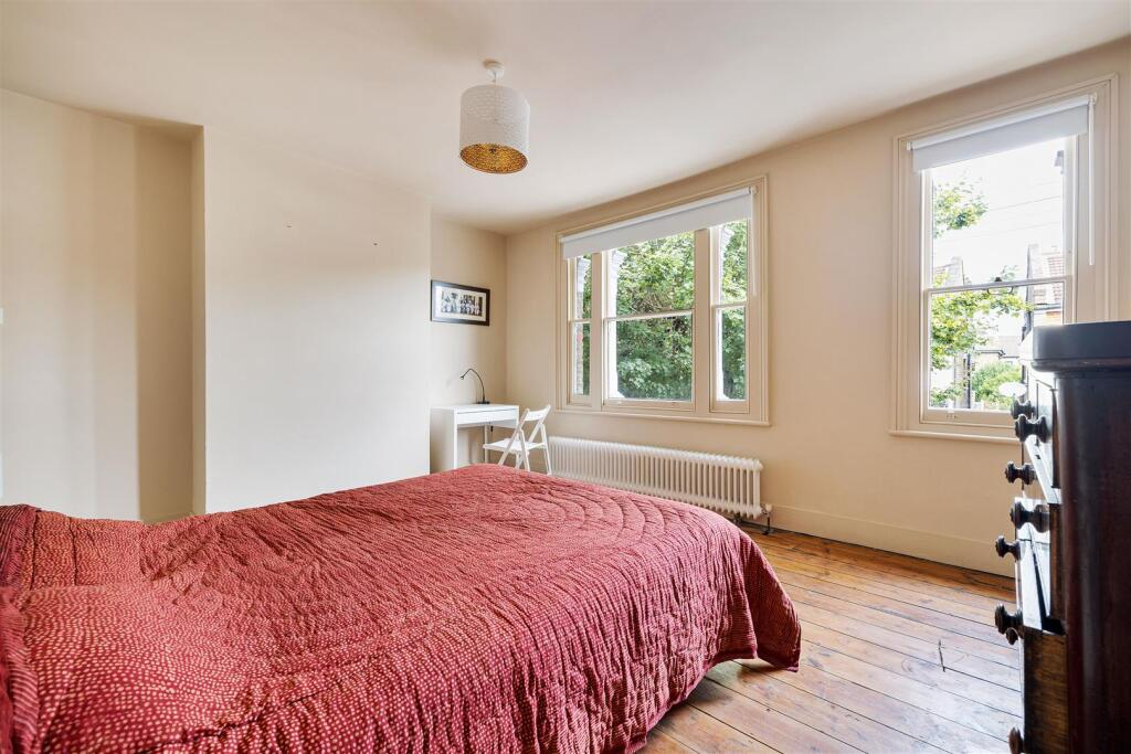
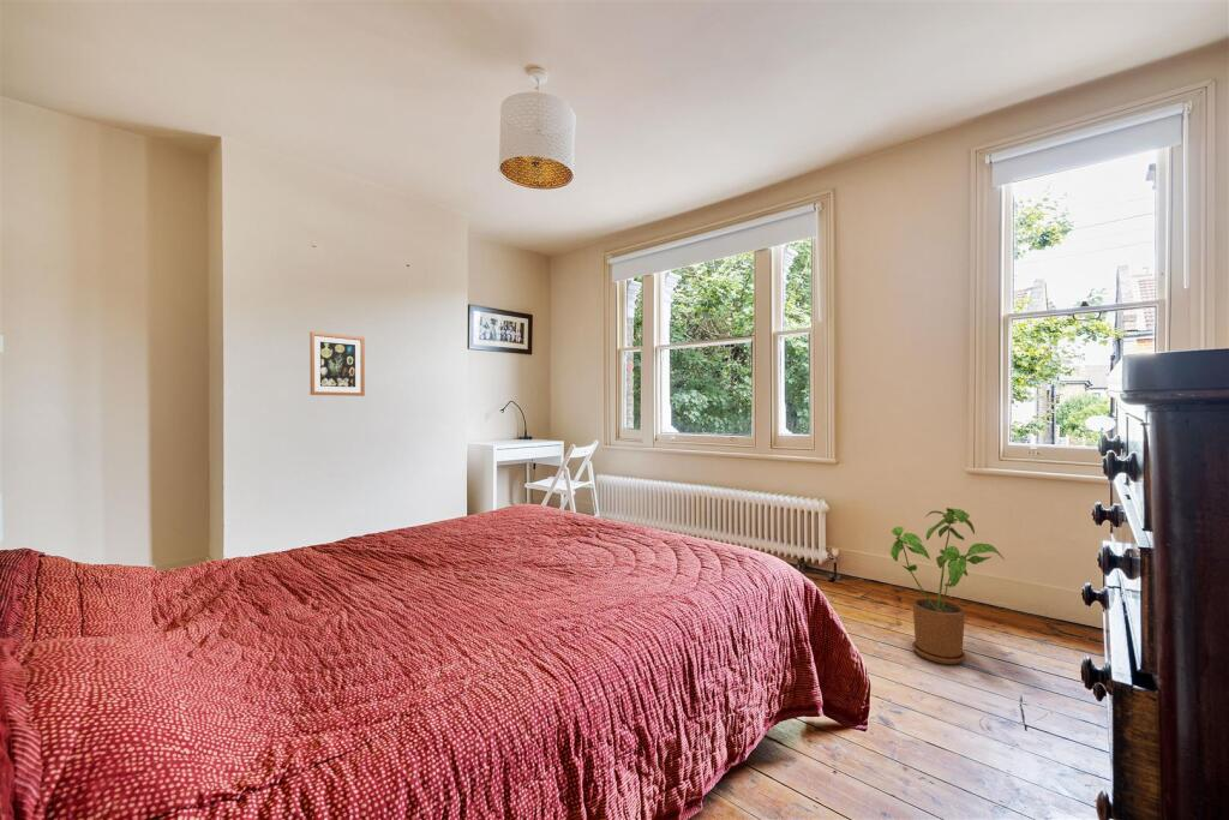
+ wall art (337, 364)
+ house plant (946, 583)
